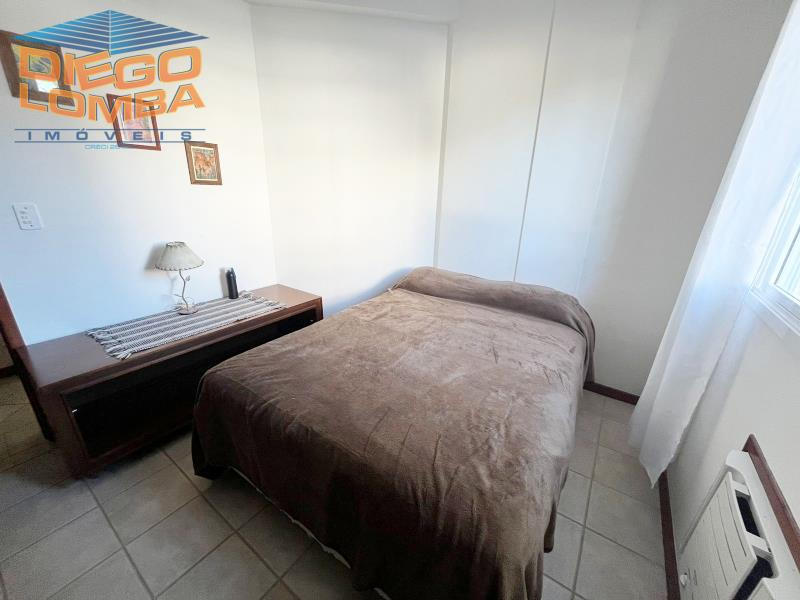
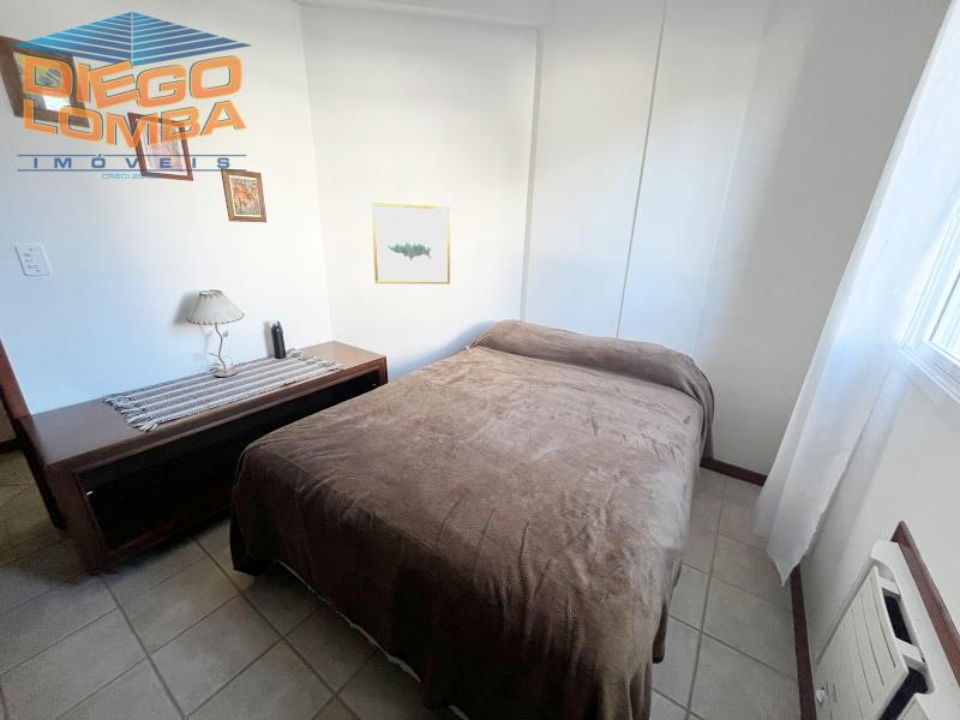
+ wall art (412, 245)
